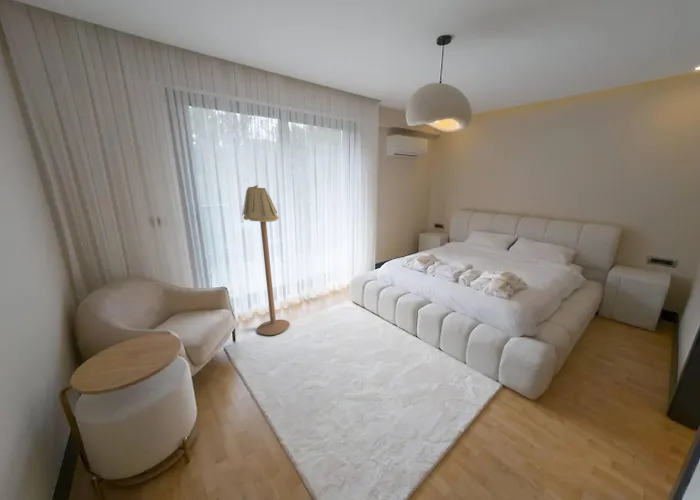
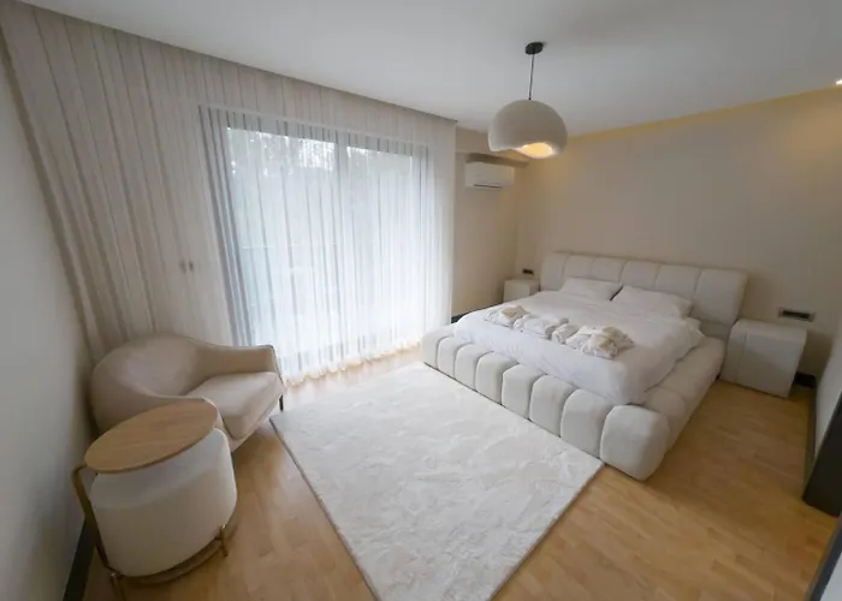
- floor lamp (265, 259)
